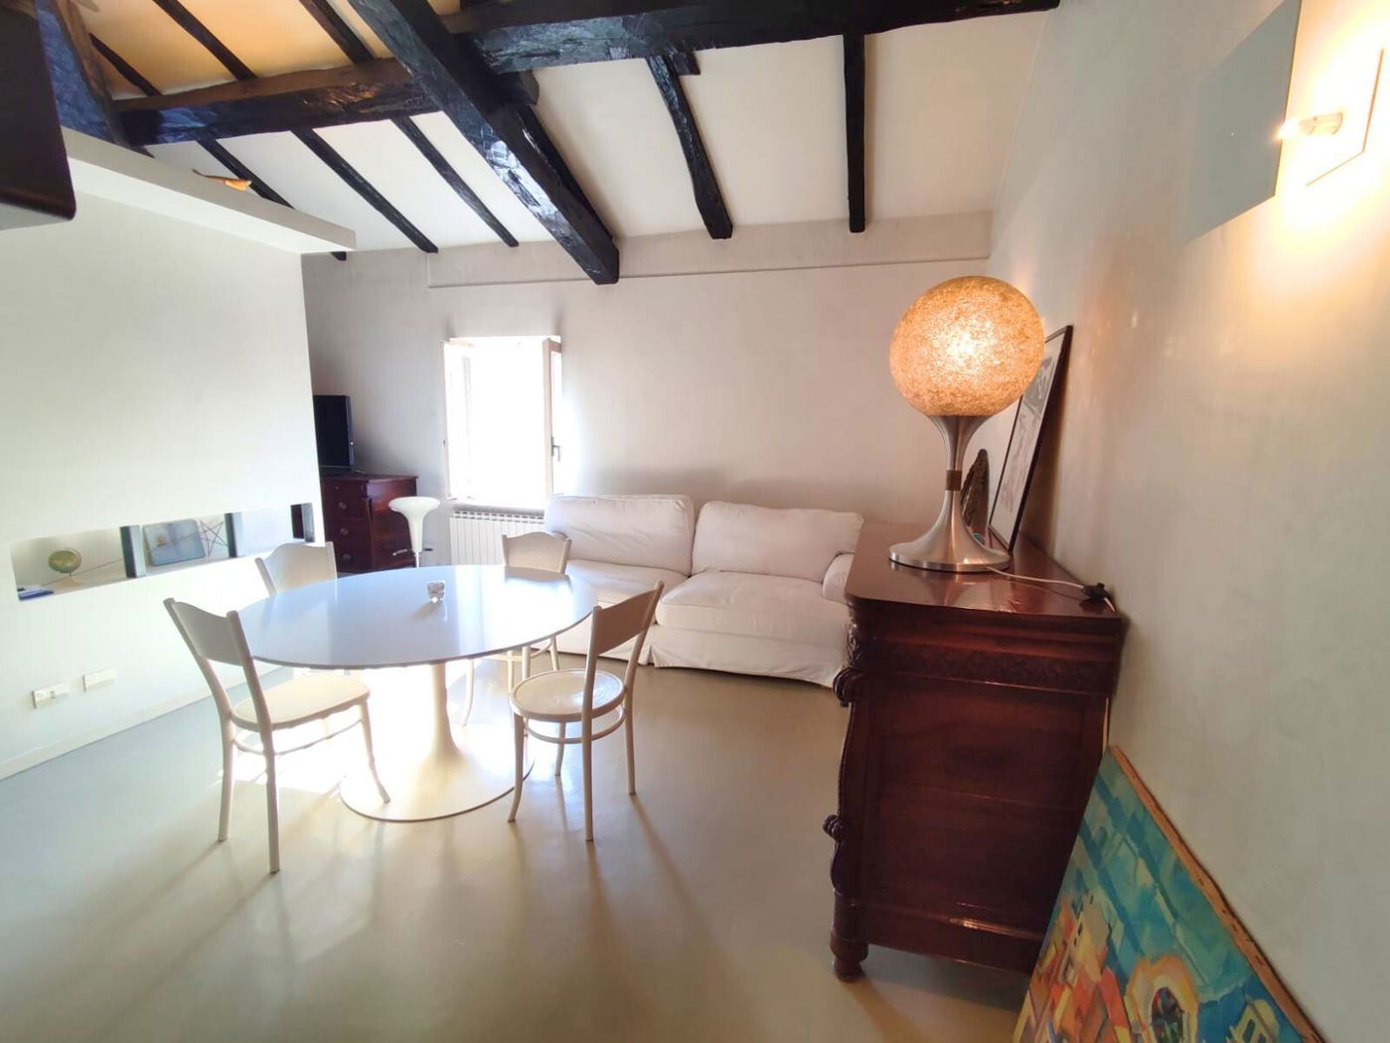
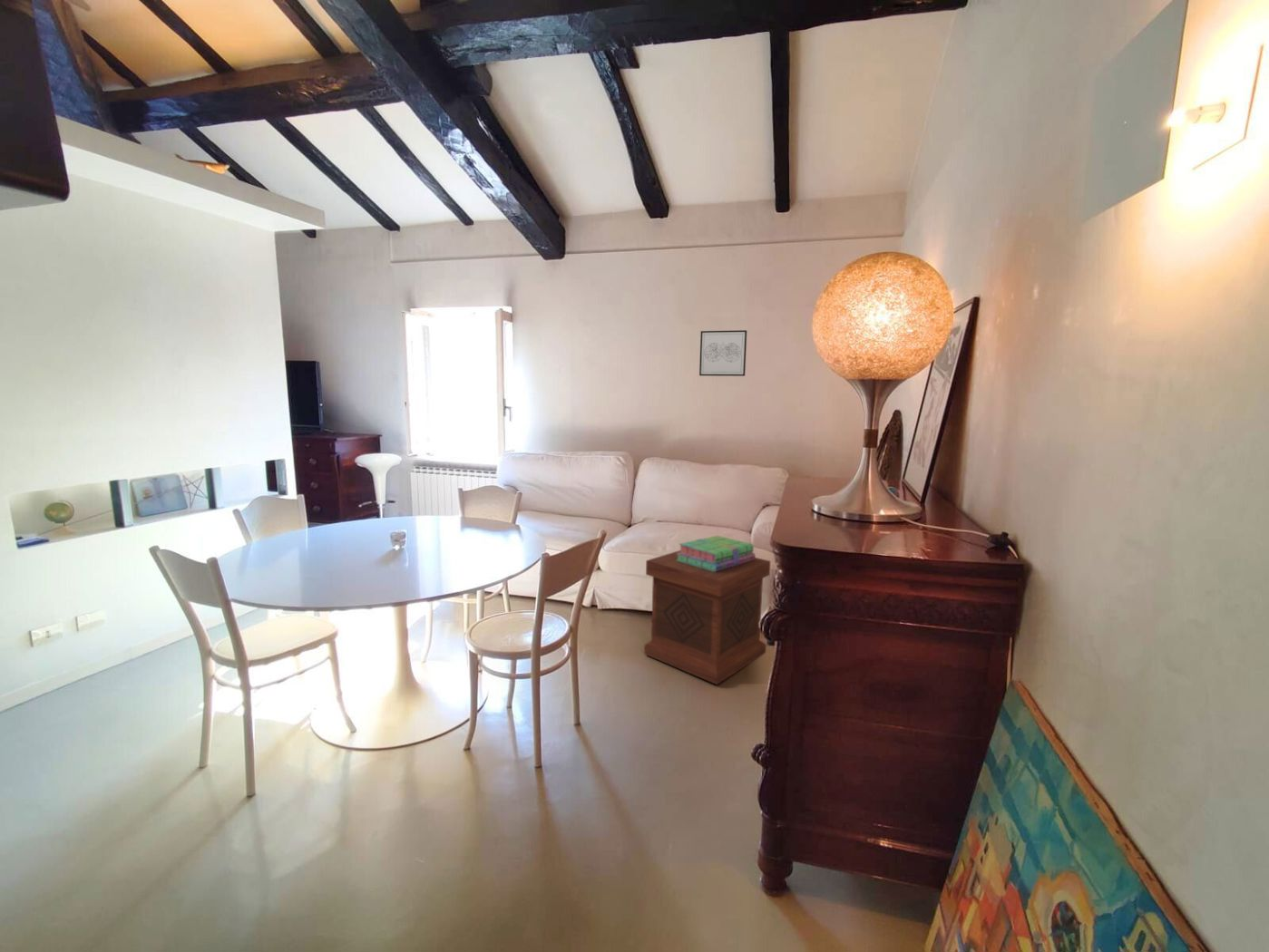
+ wall art (722, 353)
+ side table (707, 607)
+ stack of books (716, 551)
